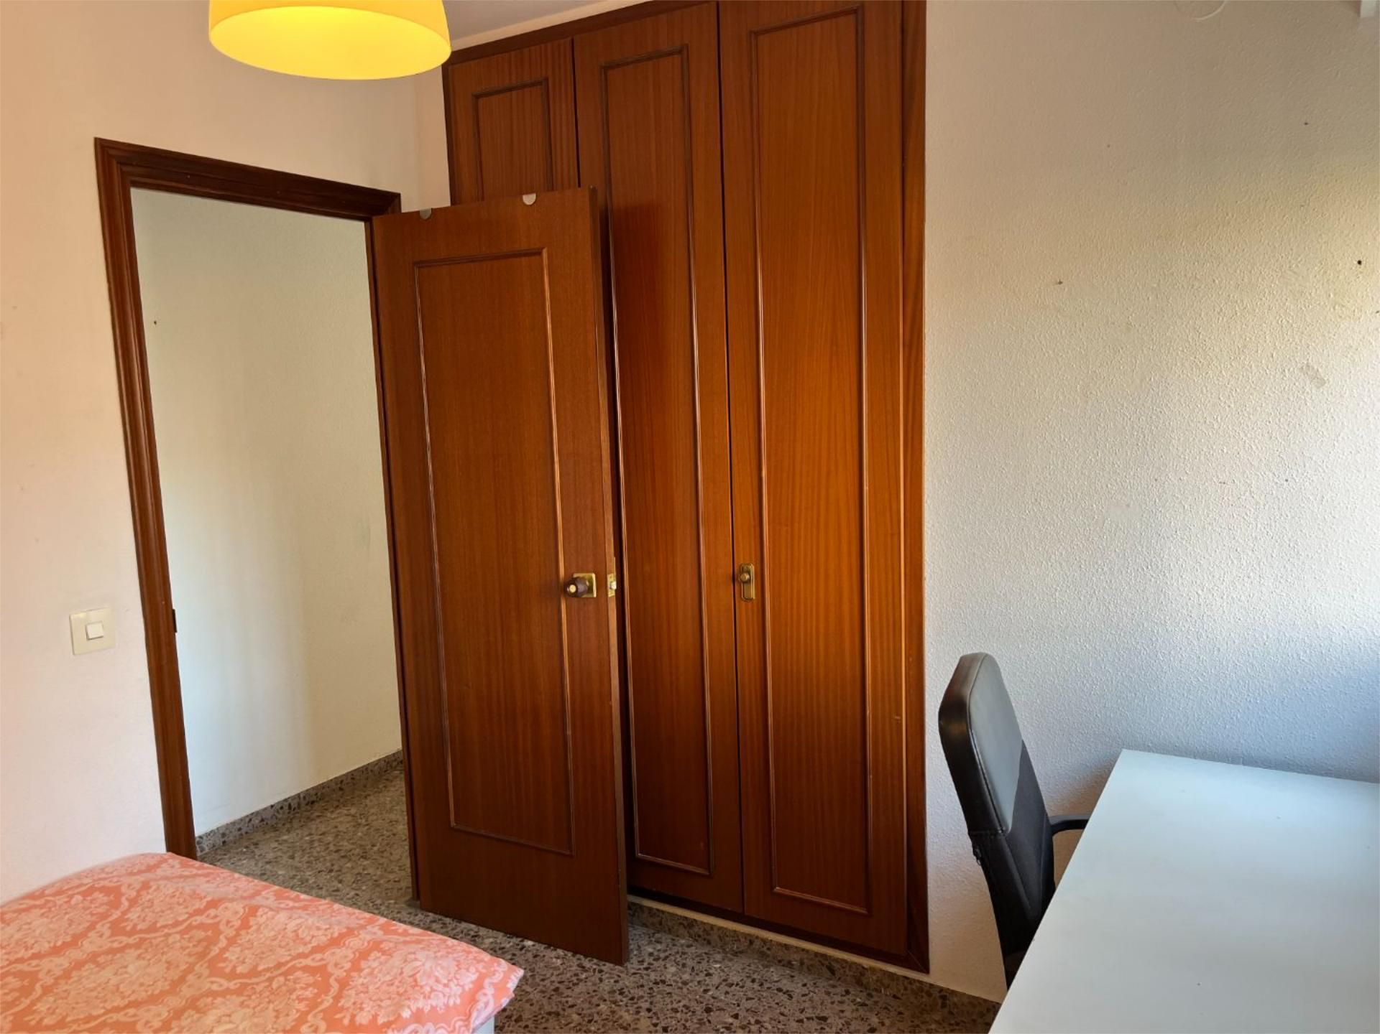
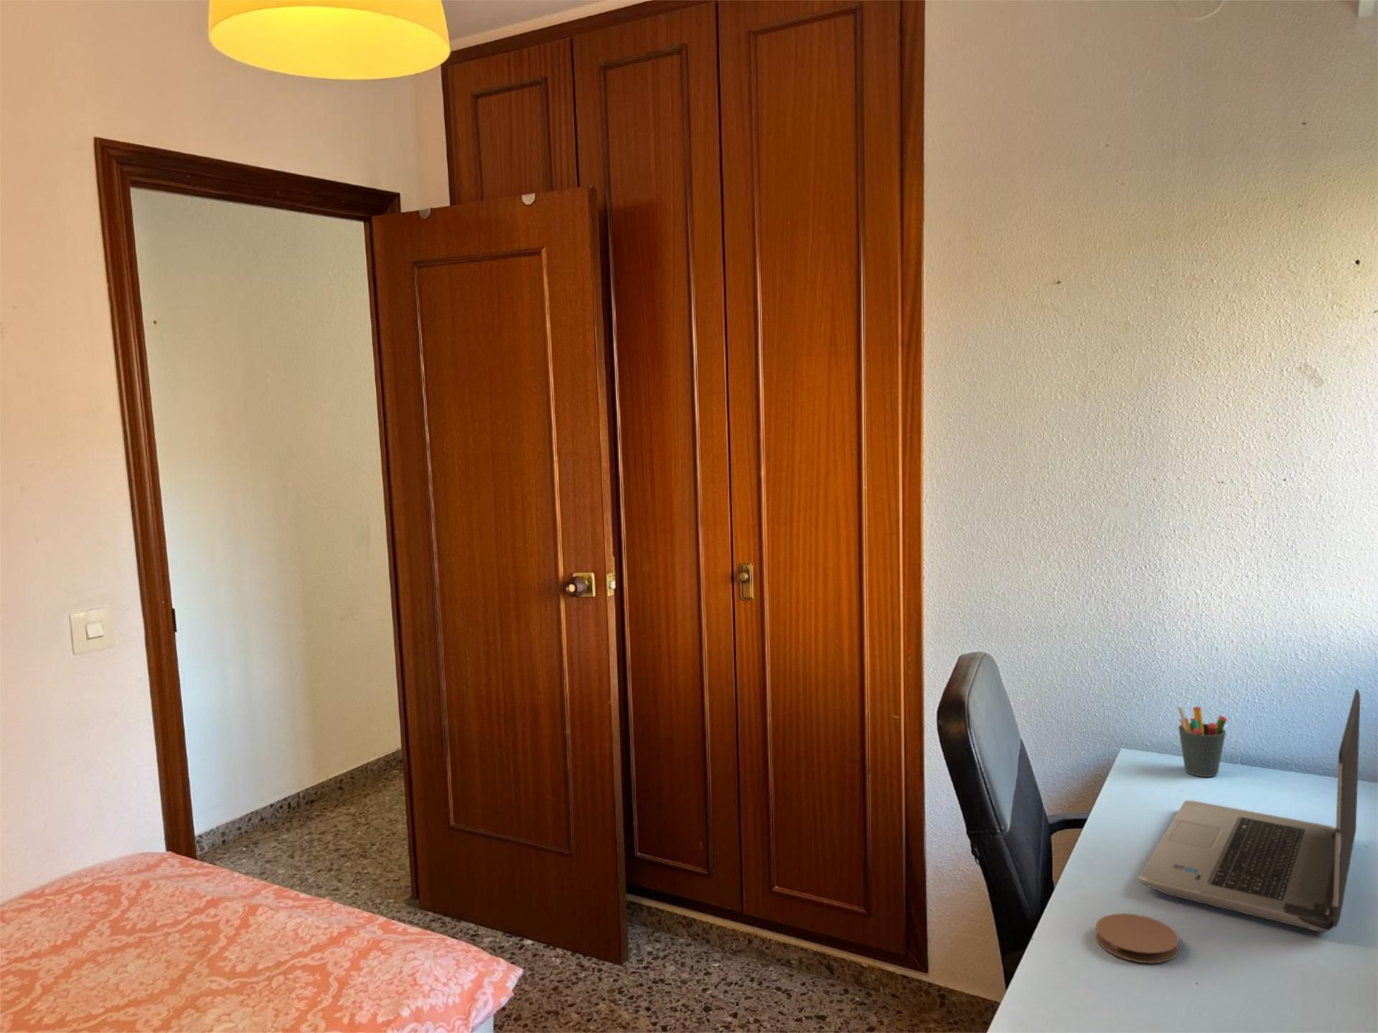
+ laptop computer (1248, 811)
+ pen holder (1201, 738)
+ coaster (1136, 936)
